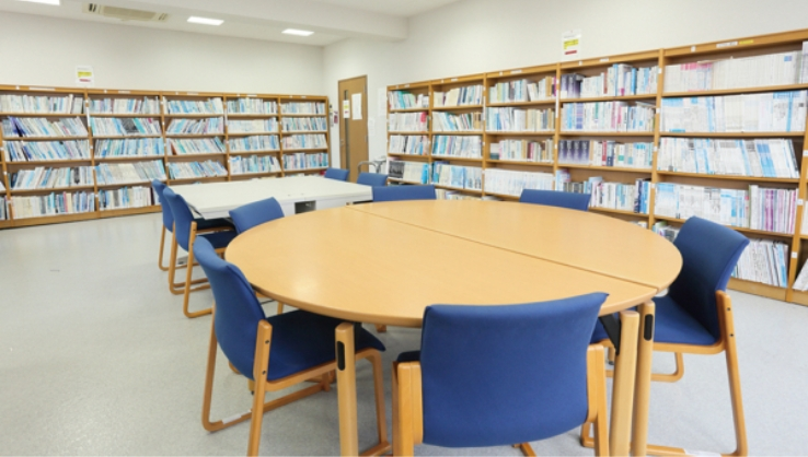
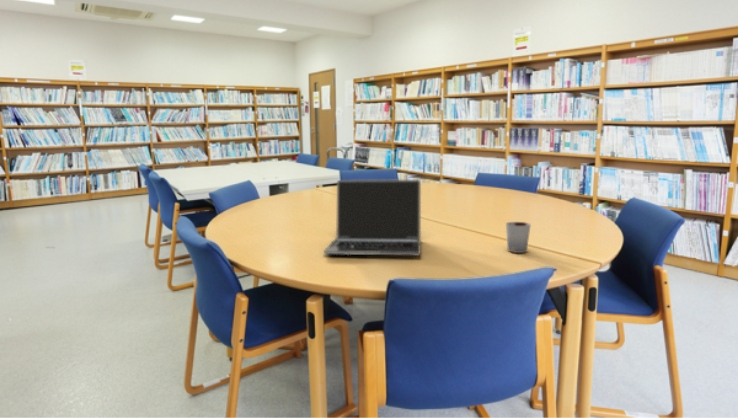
+ laptop (375, 214)
+ cup (515, 236)
